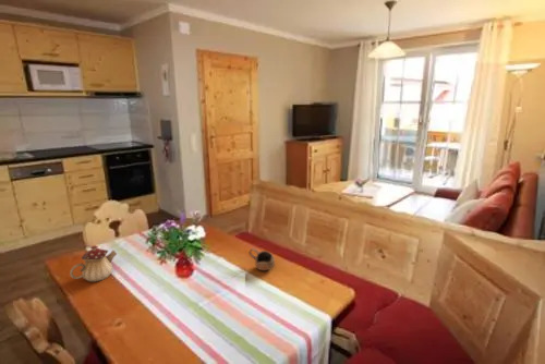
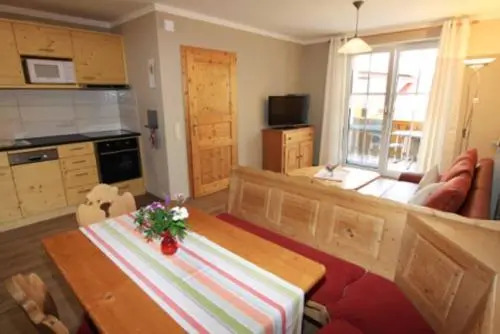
- teapot (94, 262)
- cup (263, 257)
